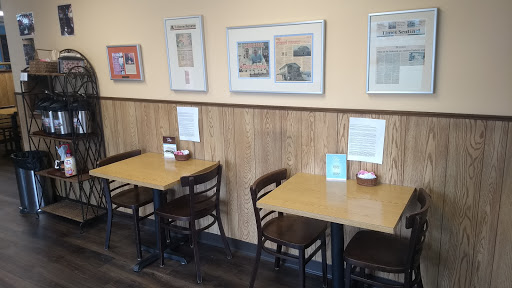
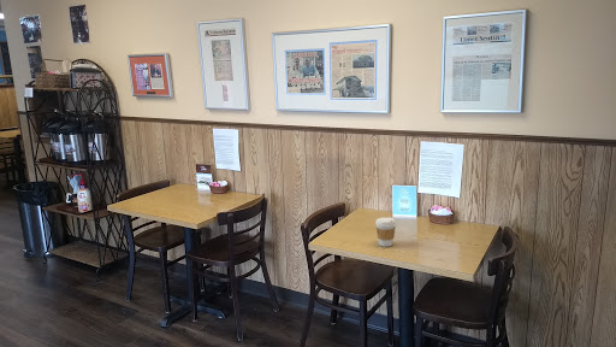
+ coffee cup (385, 231)
